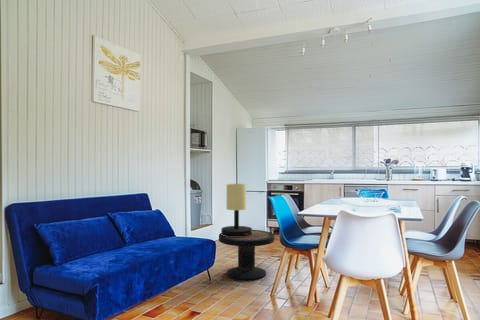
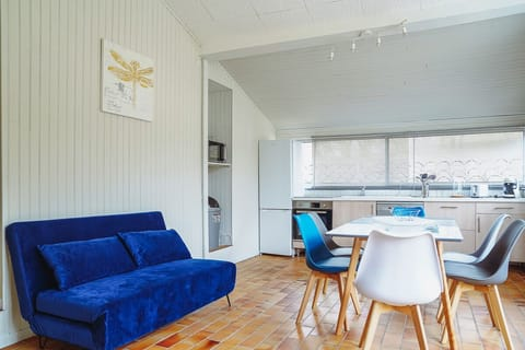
- table lamp (236, 208)
- side table (246, 254)
